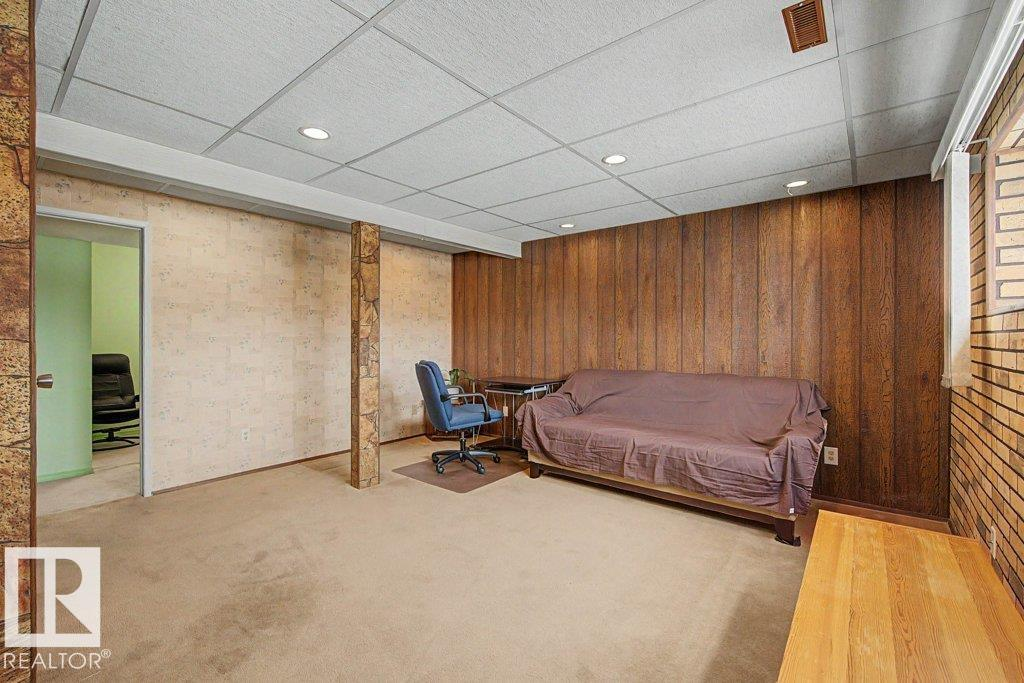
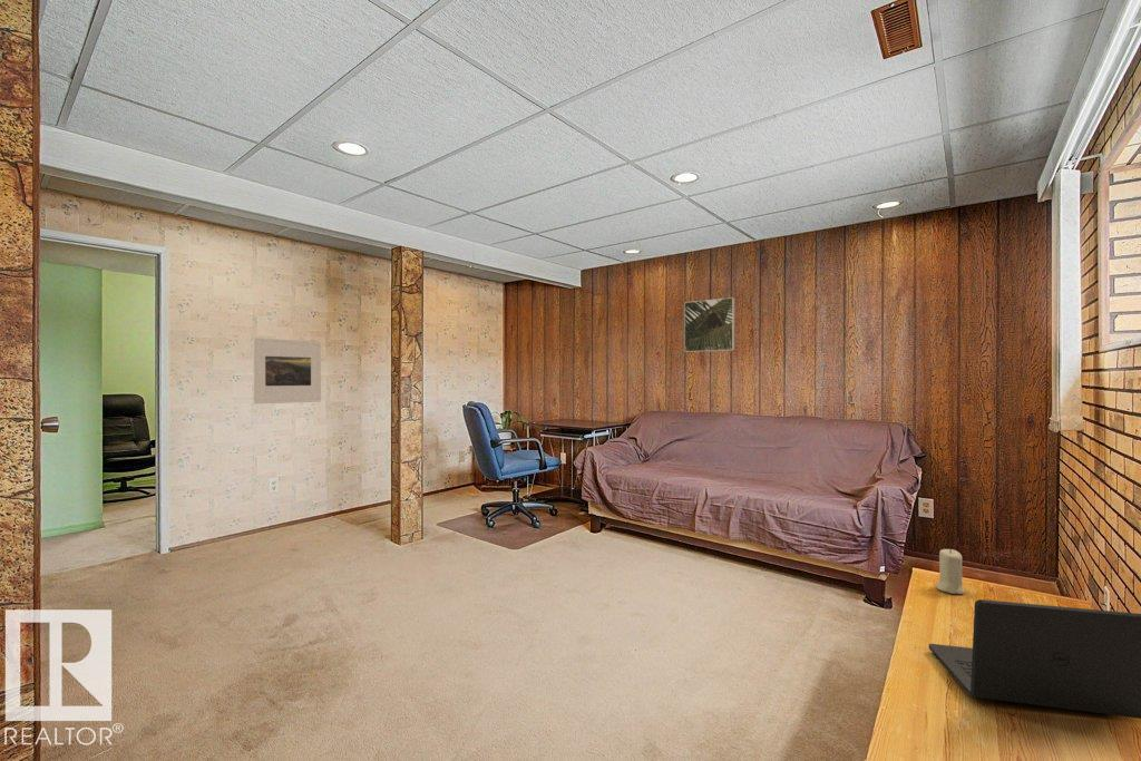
+ laptop (1026, 634)
+ candle (949, 568)
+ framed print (709, 325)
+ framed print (289, 371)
